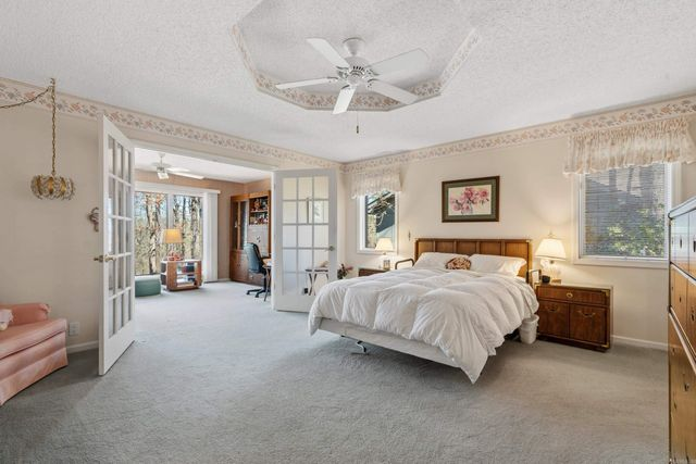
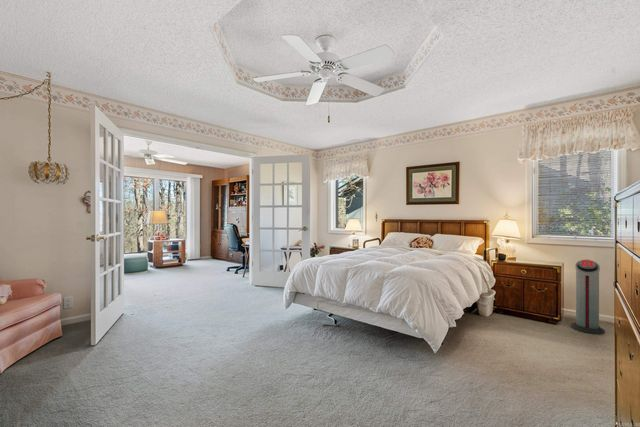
+ air purifier (587, 294)
